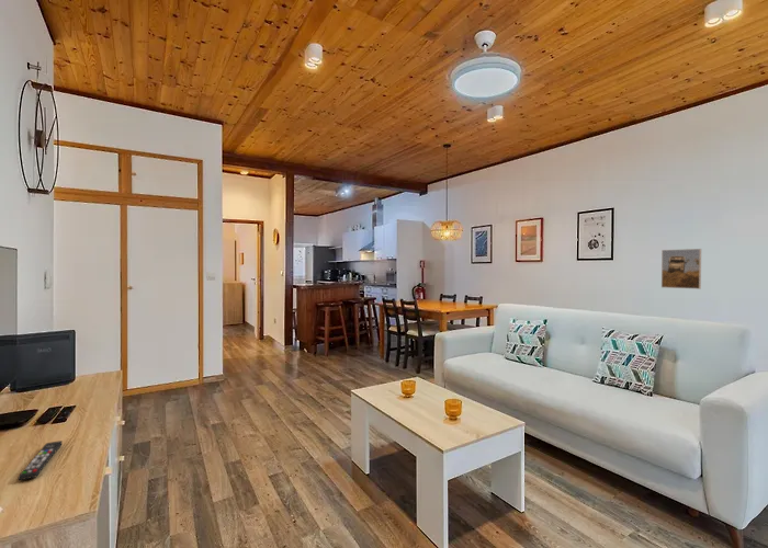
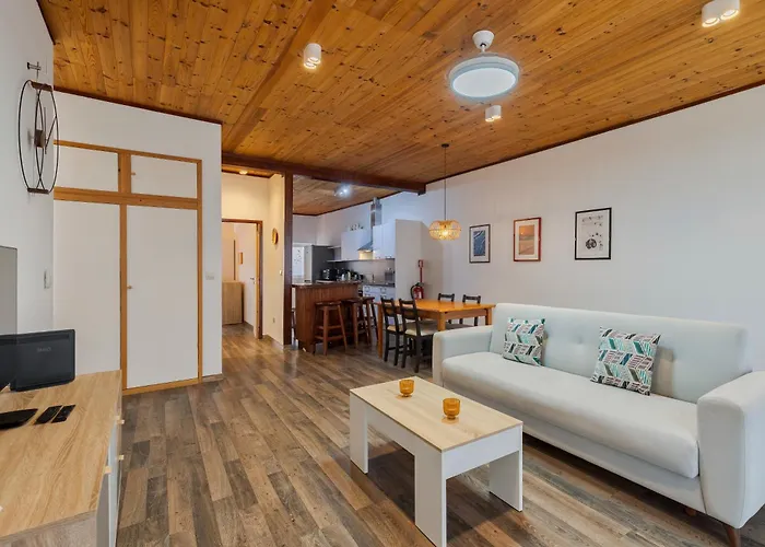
- remote control (42, 458)
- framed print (680, 269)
